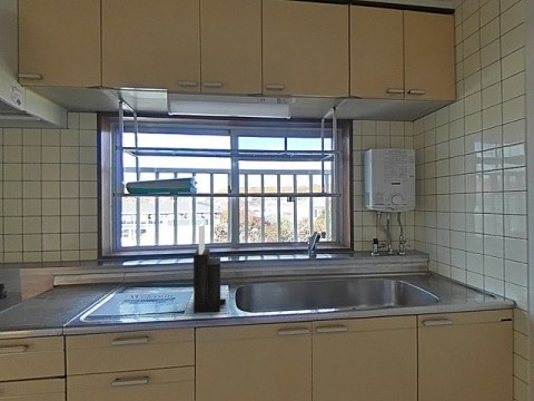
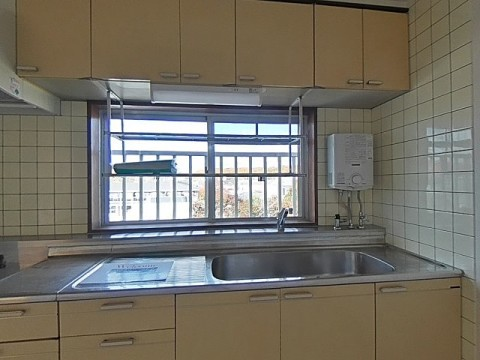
- knife block (210, 264)
